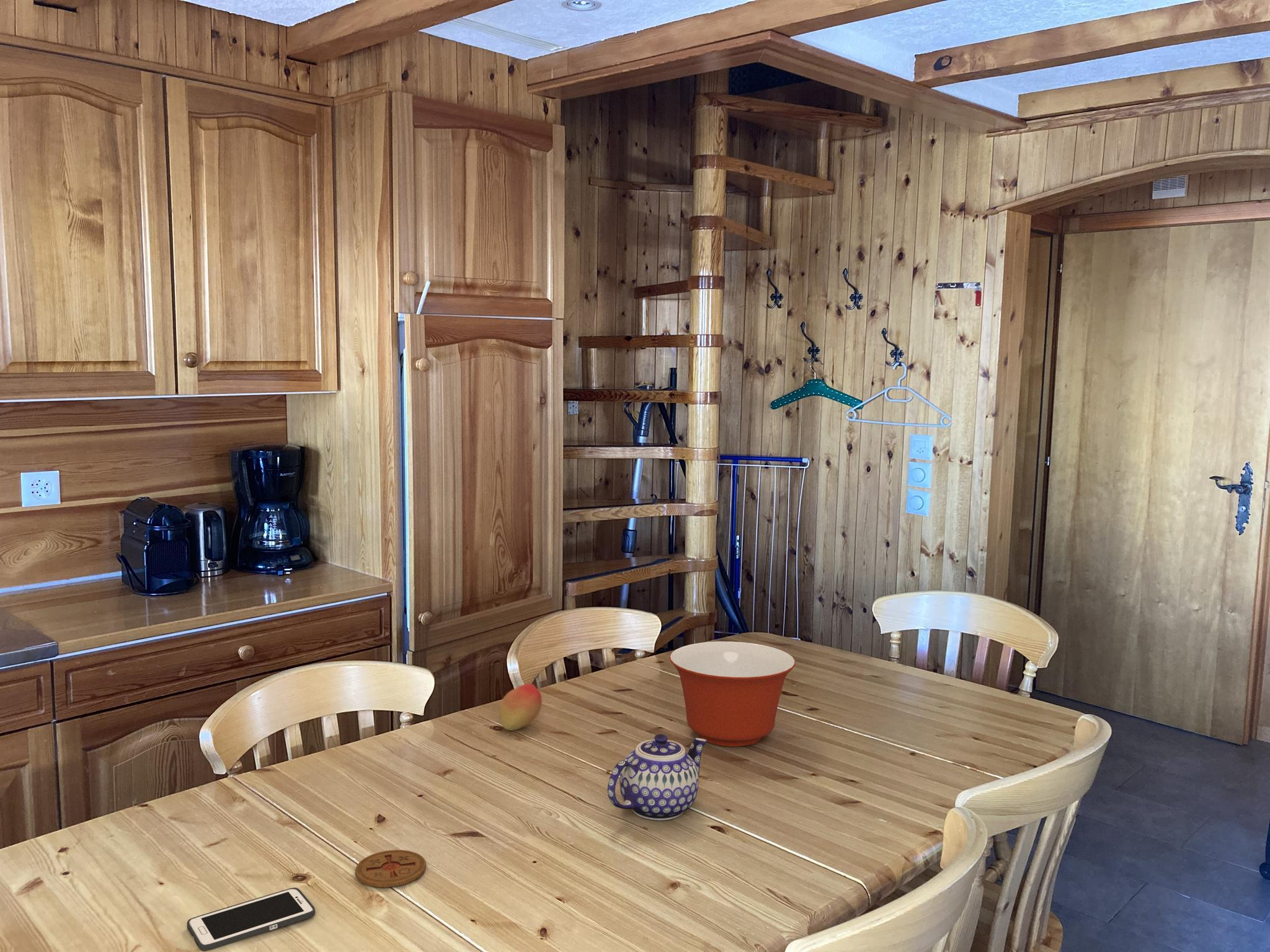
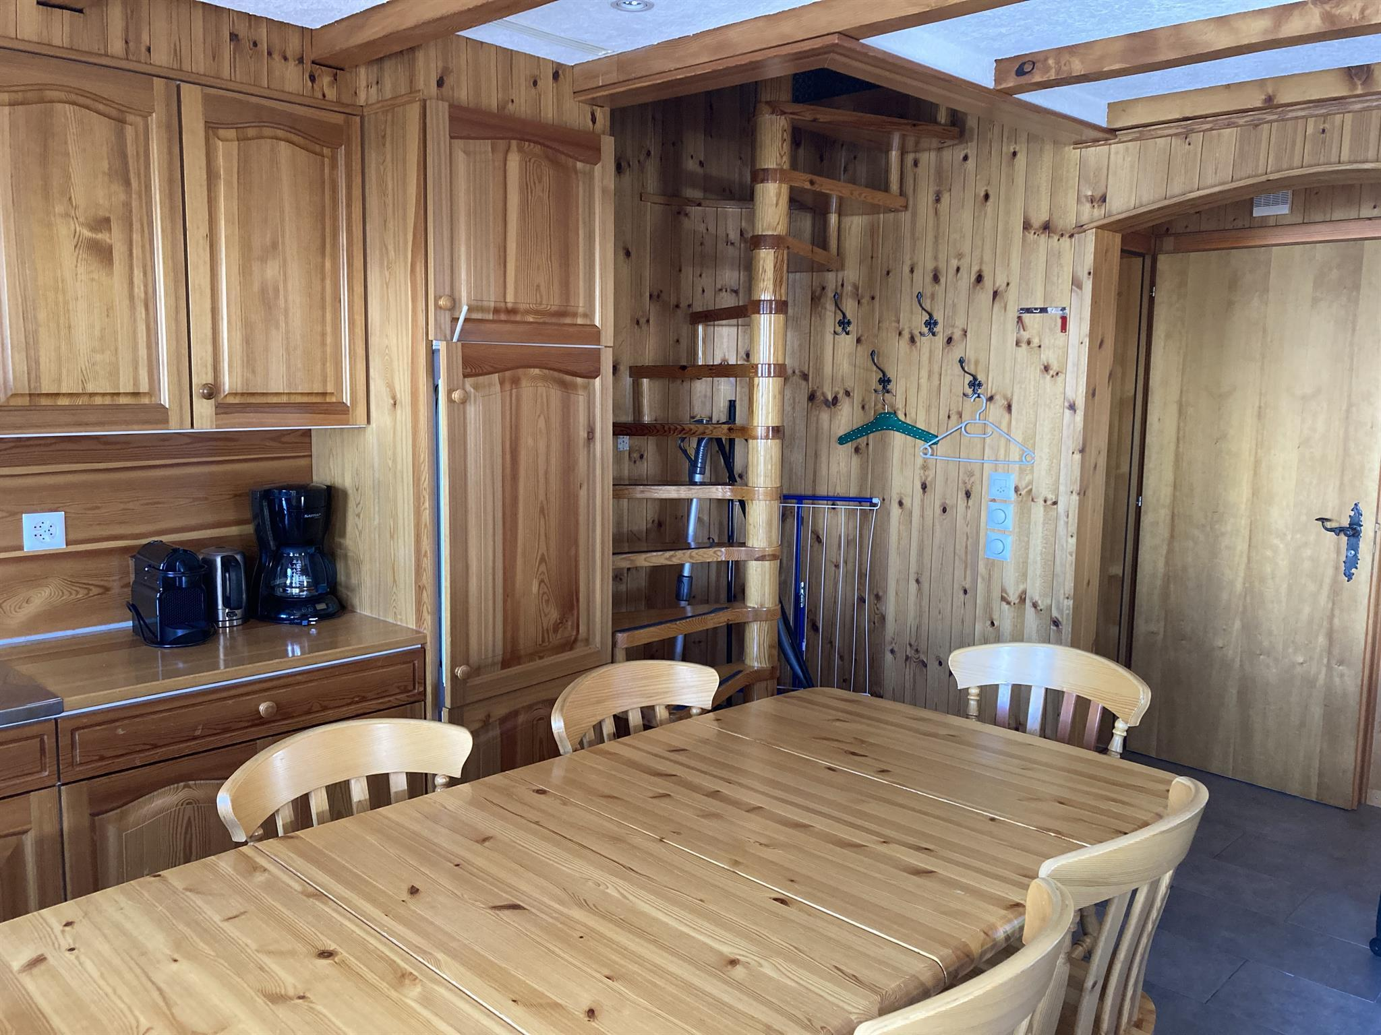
- teapot (659, 772)
- cell phone (252, 918)
- coaster (391, 868)
- fruit (522, 706)
- mixing bowl (731, 697)
